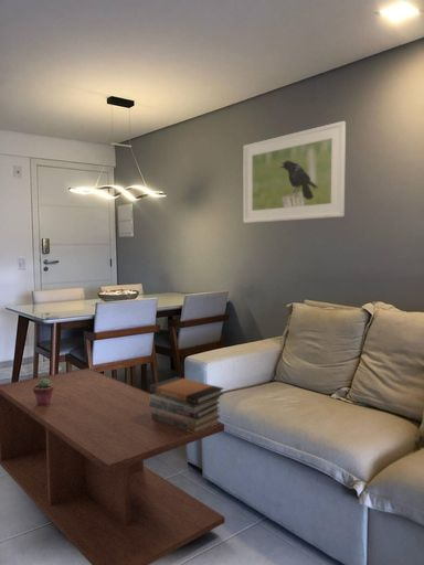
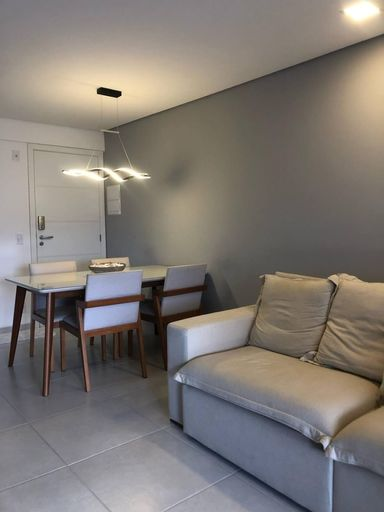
- potted succulent (43, 391)
- book stack (184, 402)
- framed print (288, 177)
- coffee table (96, 451)
